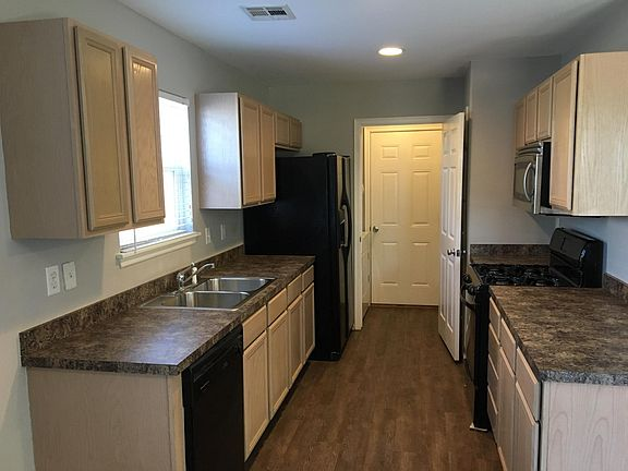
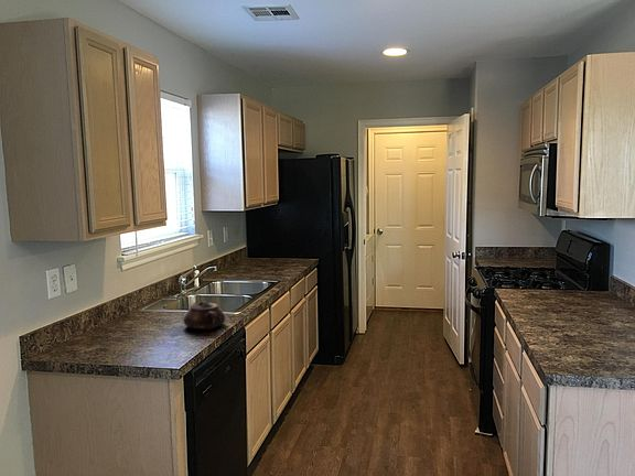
+ teapot (204, 313)
